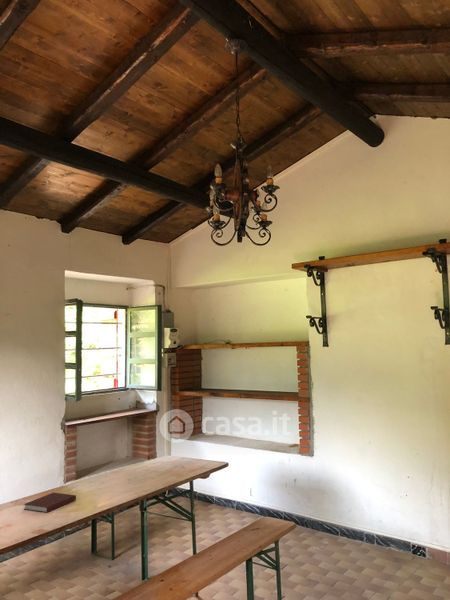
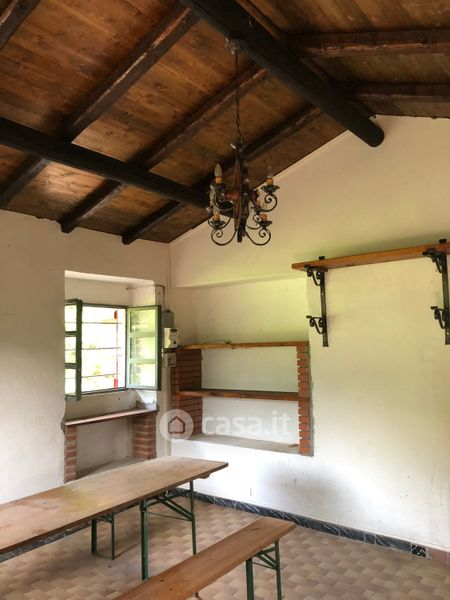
- notebook (50, 502)
